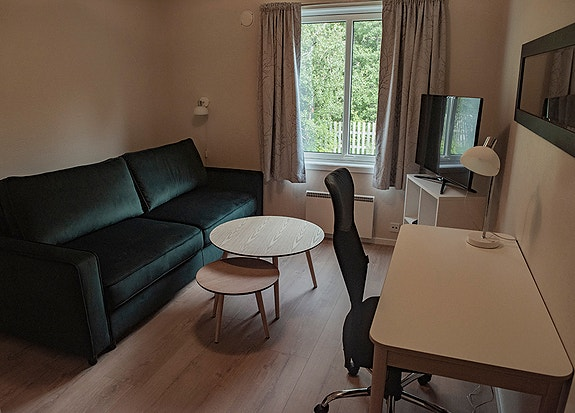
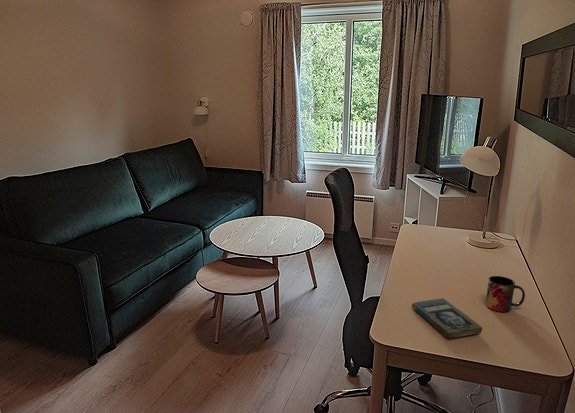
+ mug (505, 294)
+ book (445, 316)
